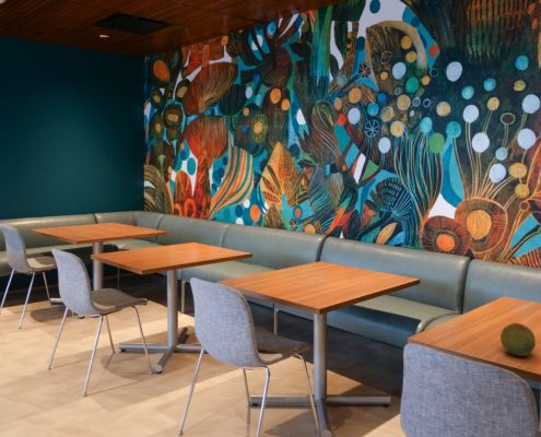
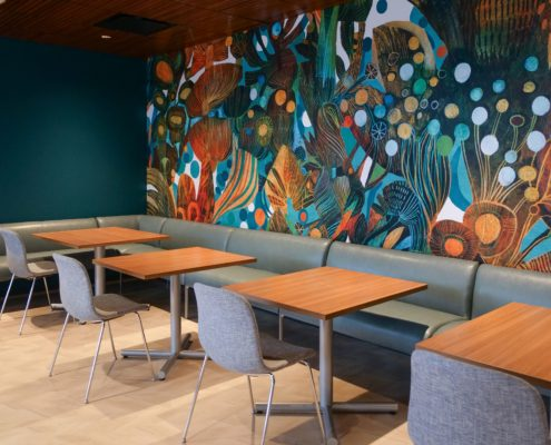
- fruit (519, 340)
